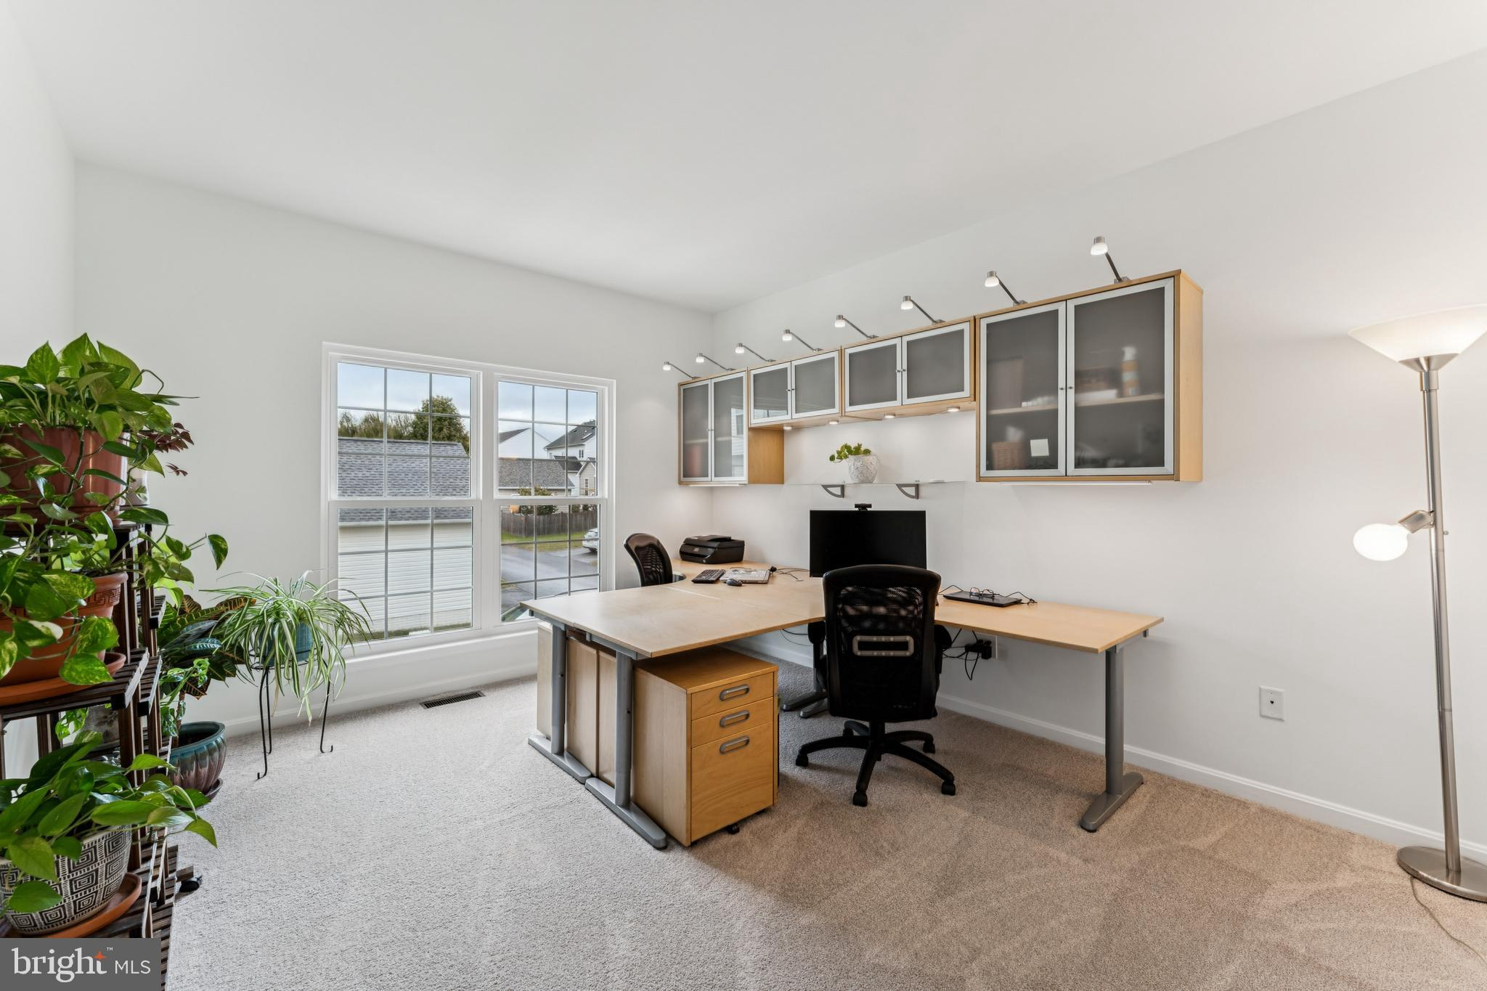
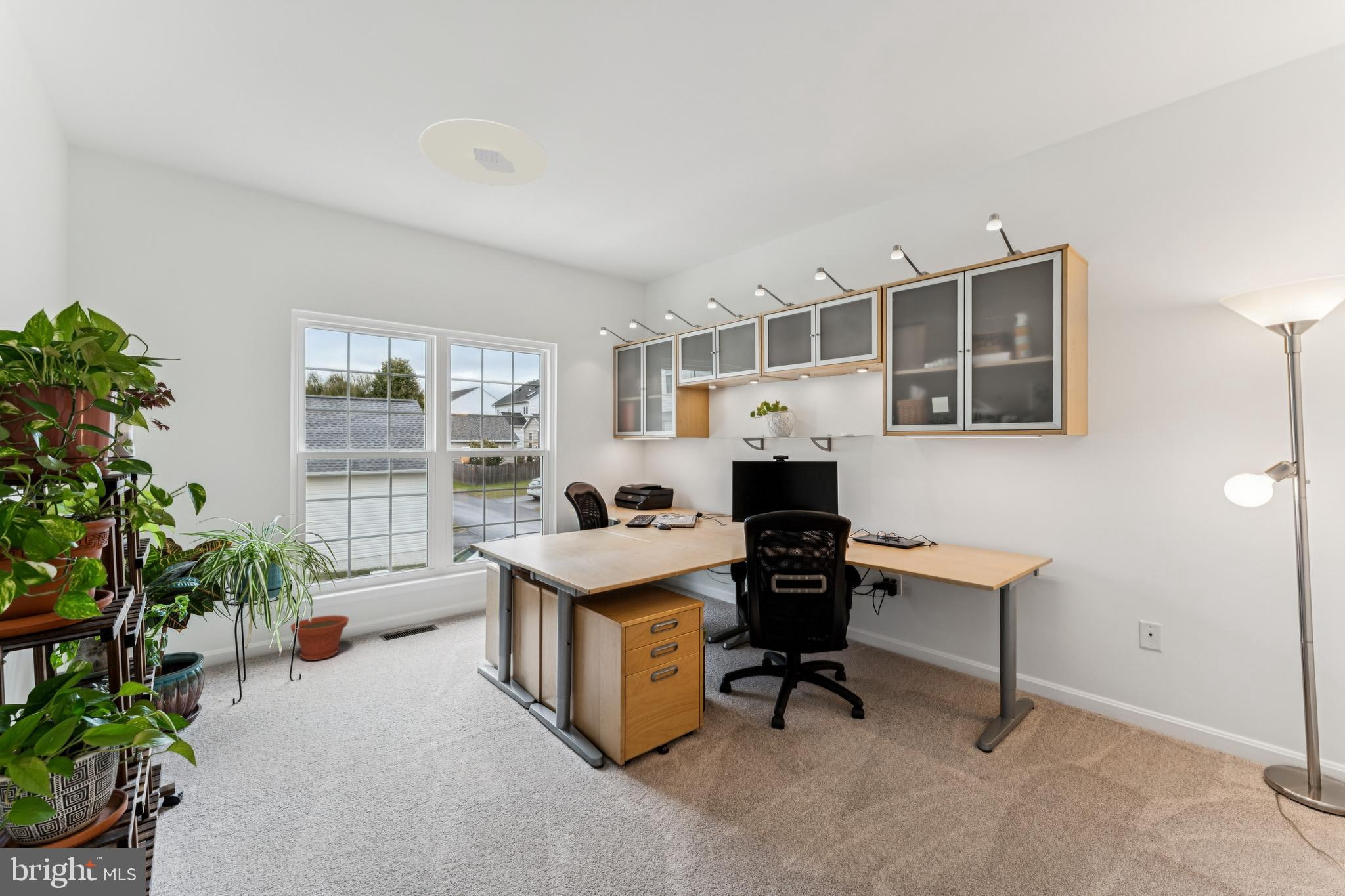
+ ceiling light (486, 150)
+ plant pot (320, 639)
